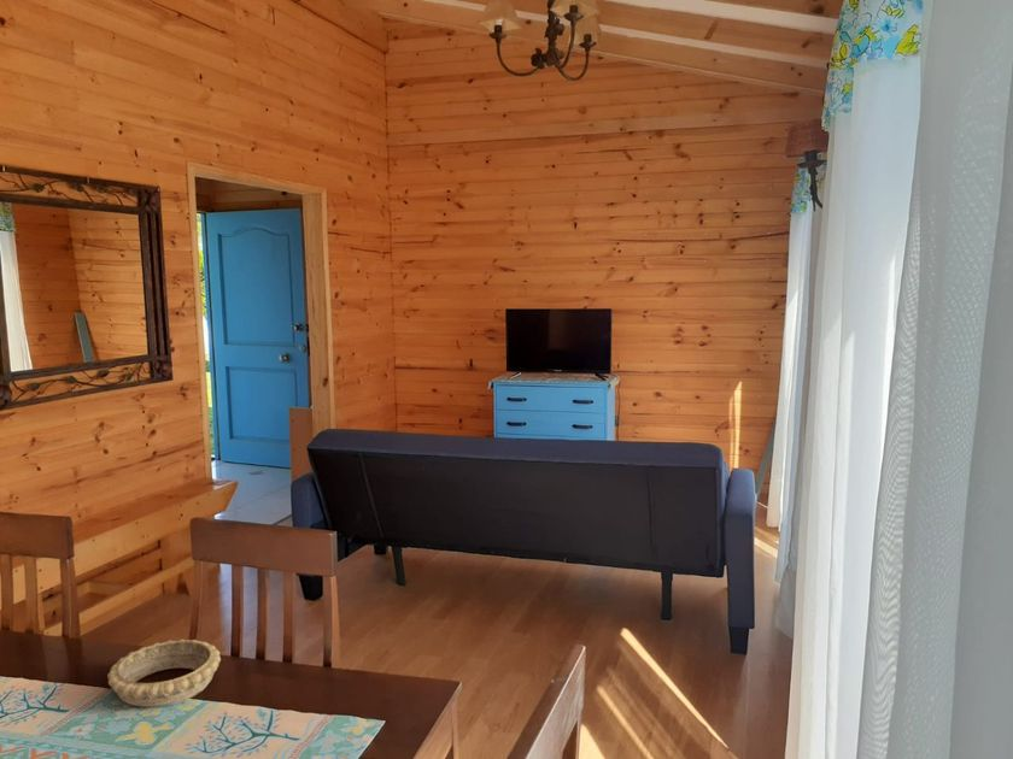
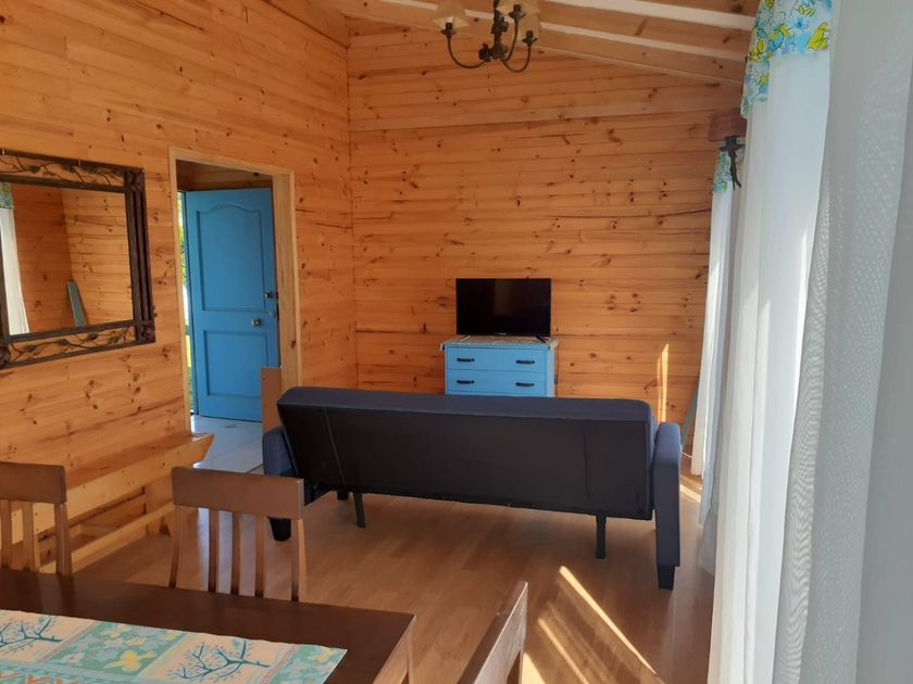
- decorative bowl (165, 669)
